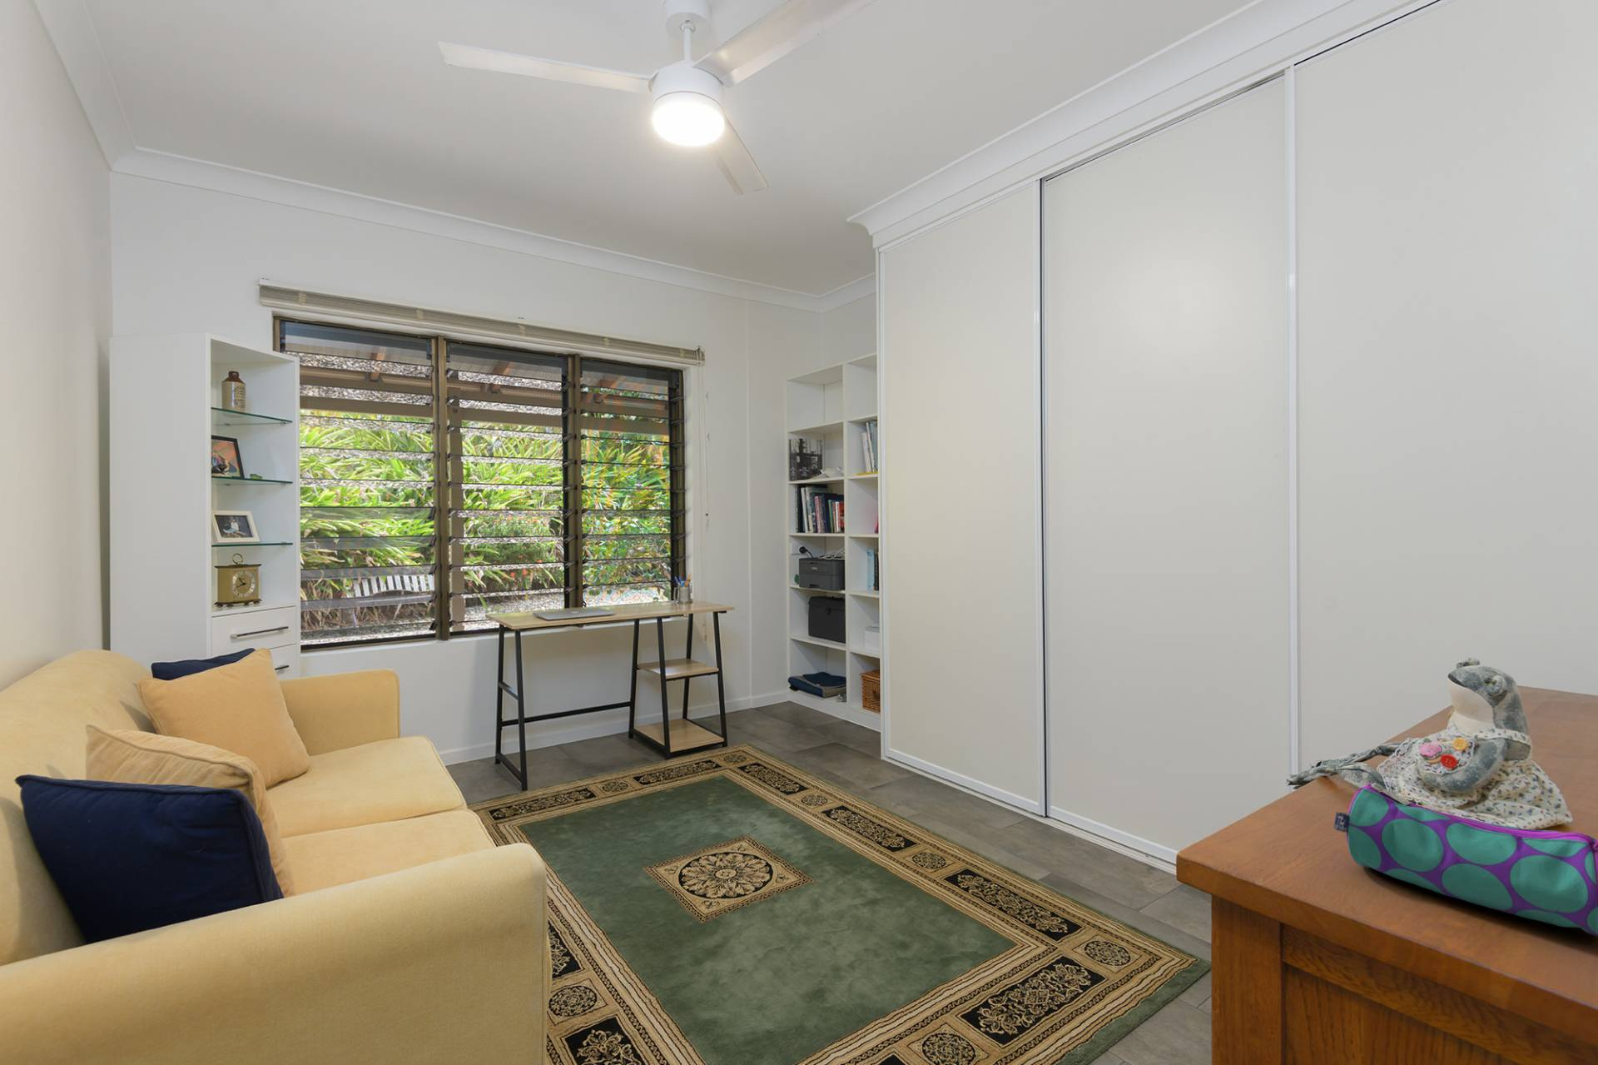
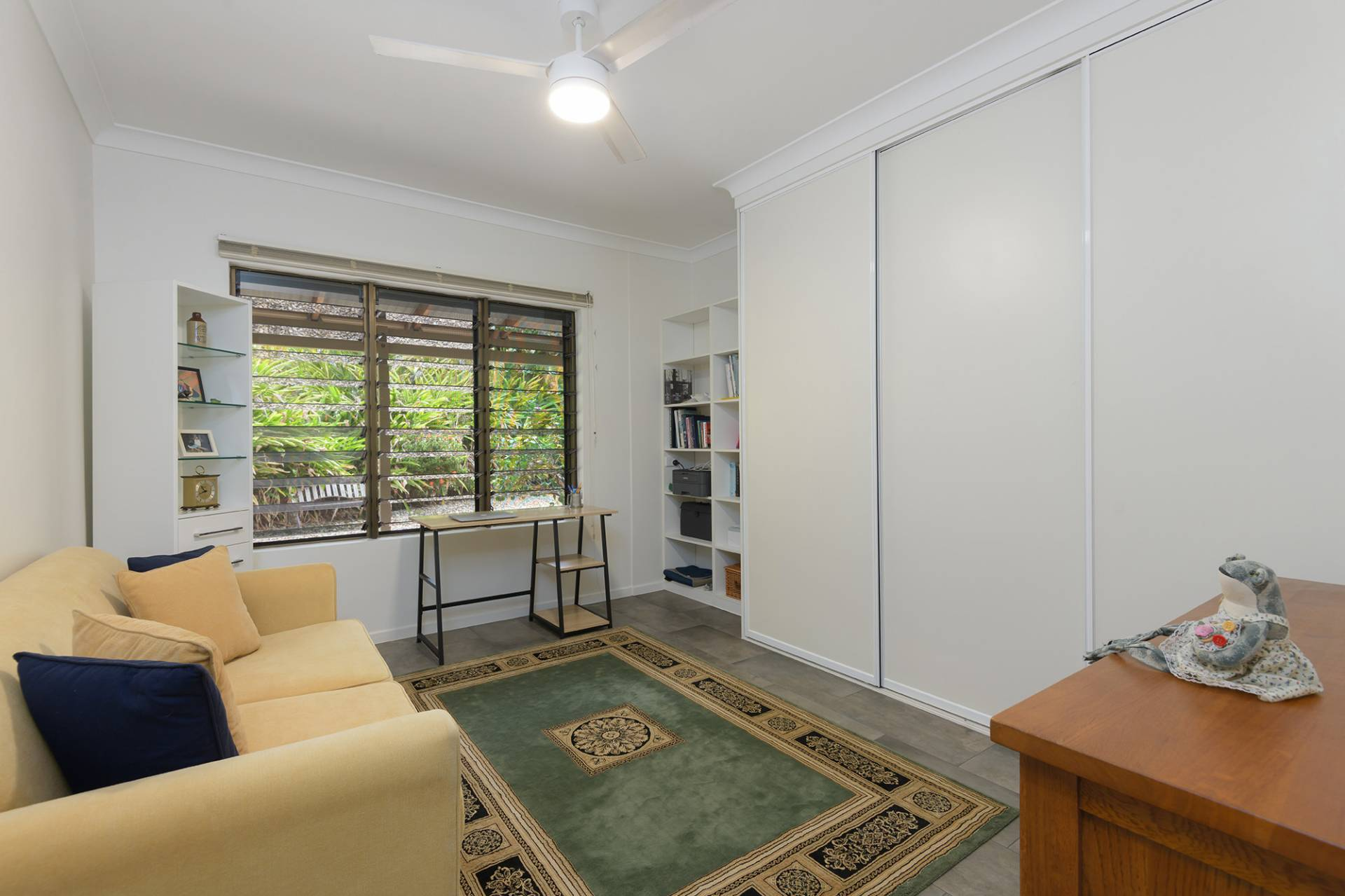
- pencil case (1466, 850)
